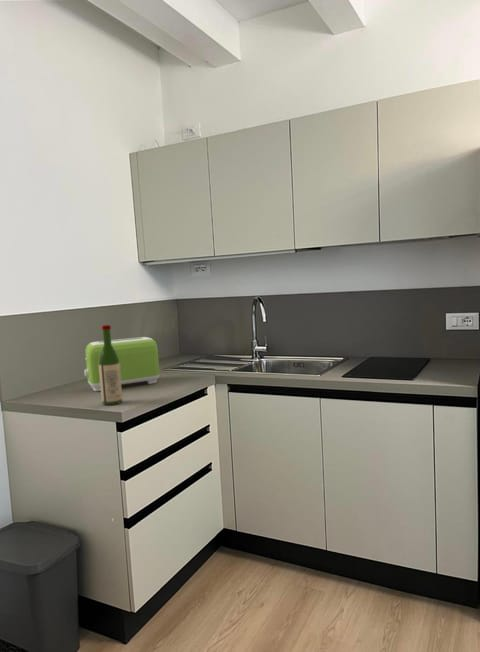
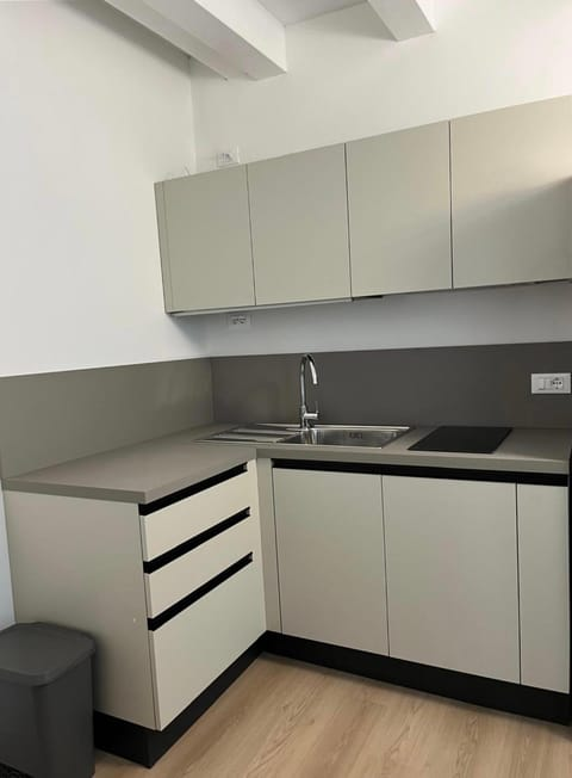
- toaster (122, 362)
- wine bottle (109, 364)
